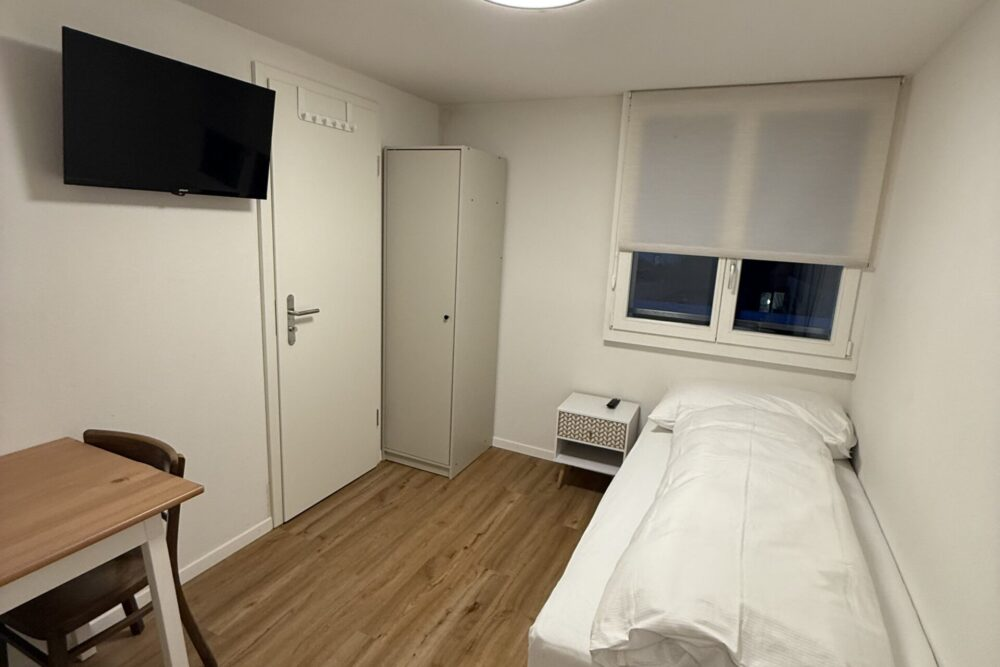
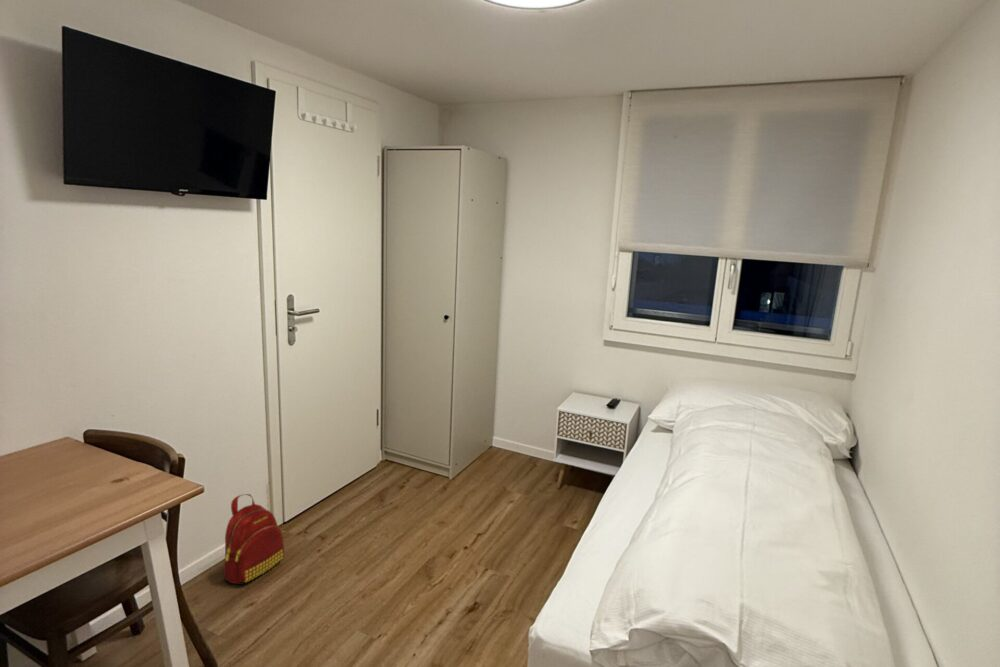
+ backpack (251, 534)
